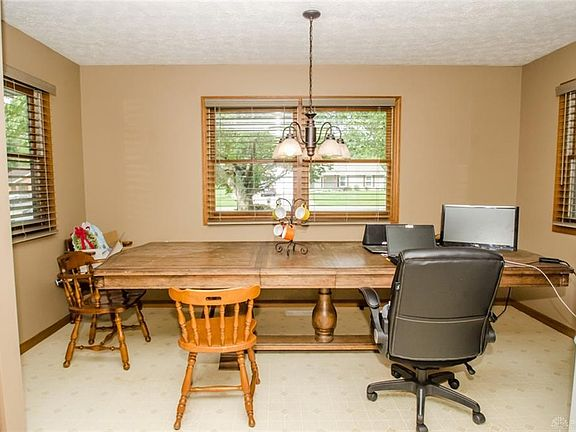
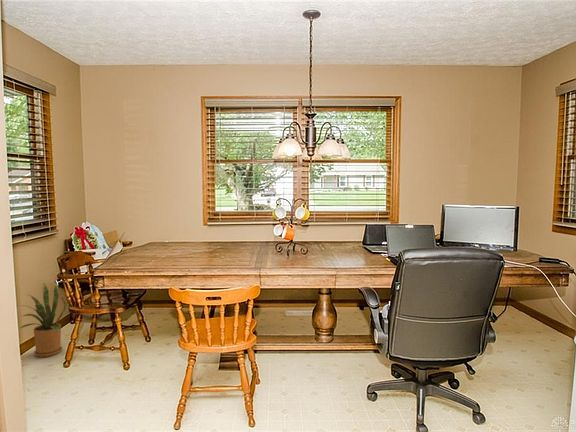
+ house plant (41, 320)
